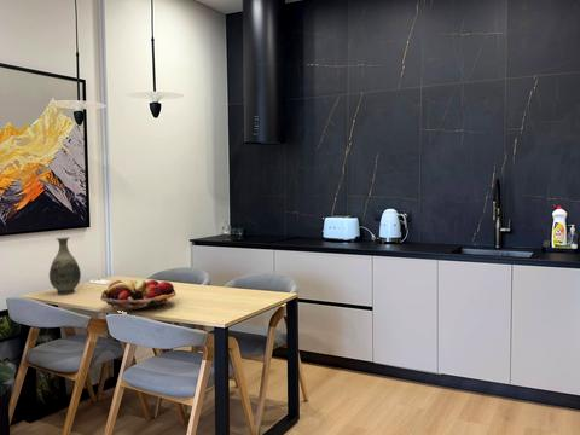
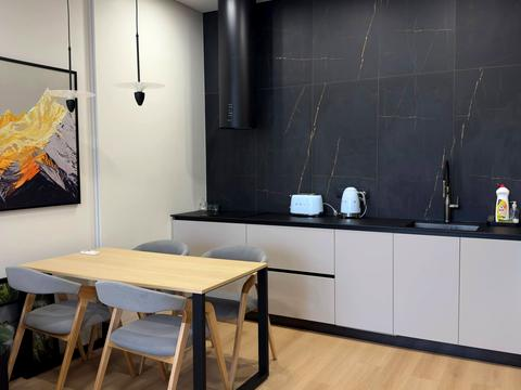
- vase (64, 265)
- fruit basket (139, 292)
